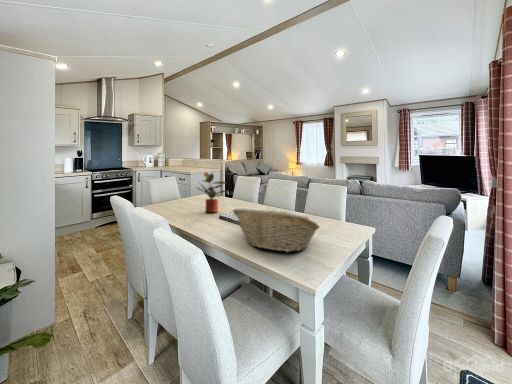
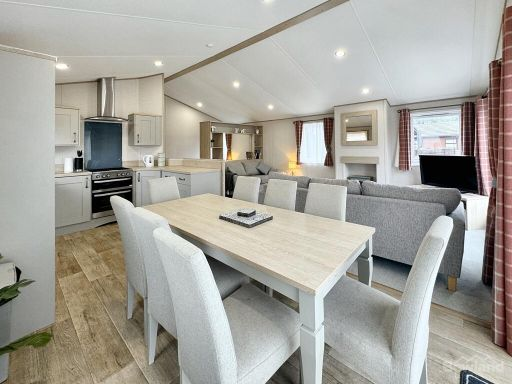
- fruit basket (274, 226)
- potted plant (211, 191)
